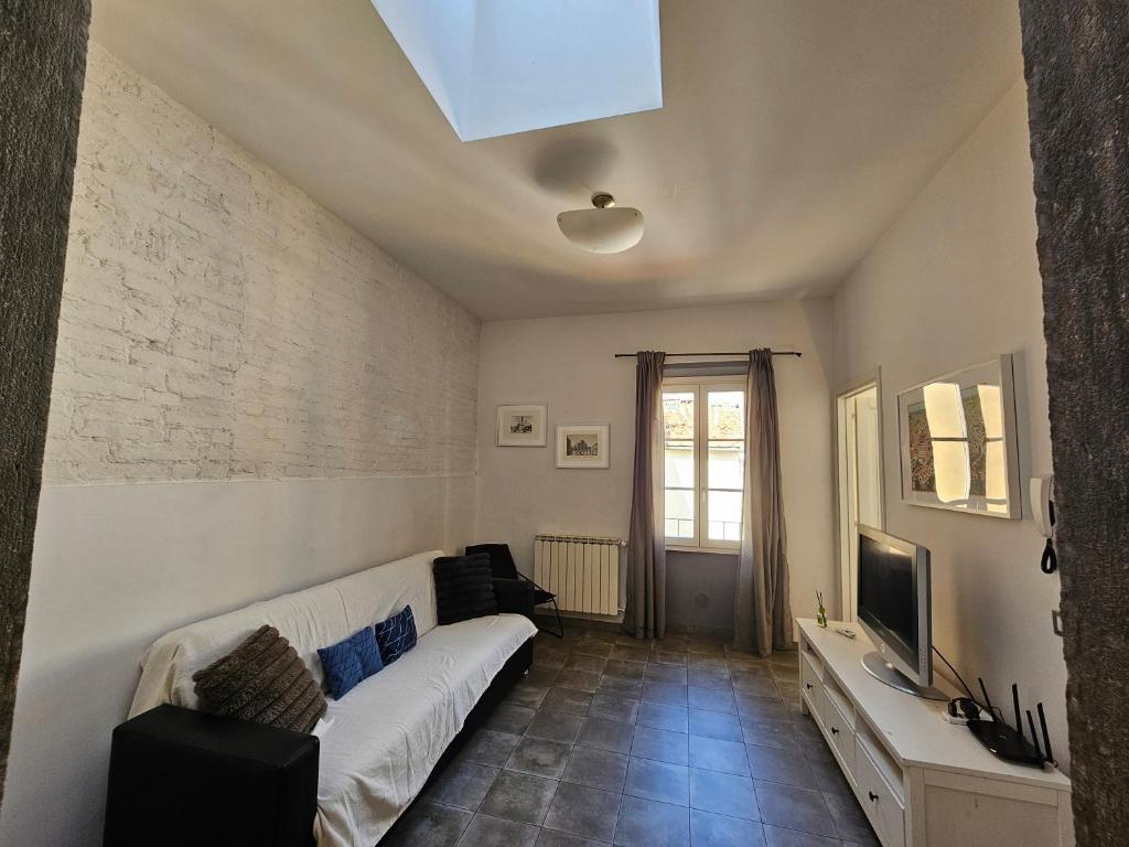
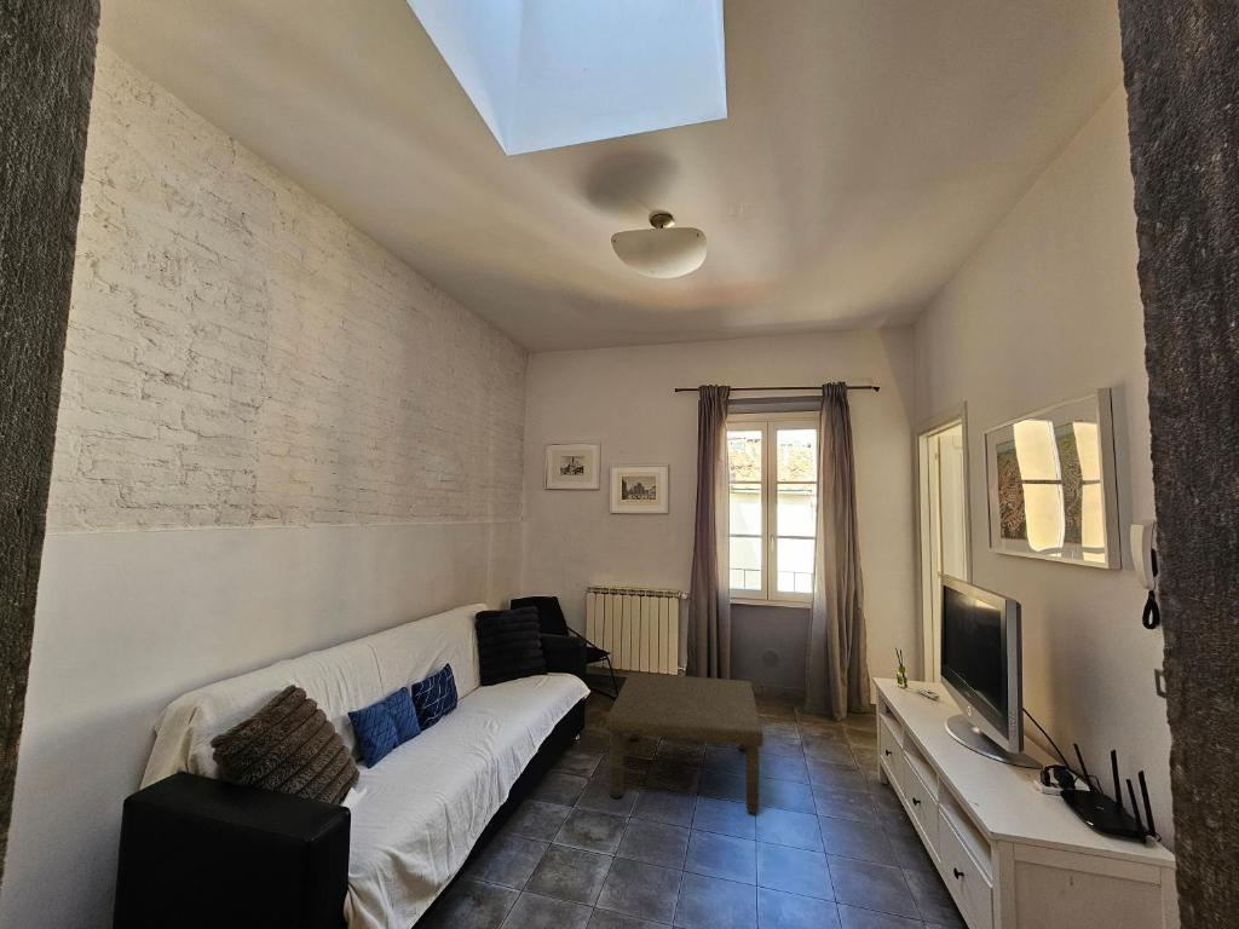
+ coffee table (685, 733)
